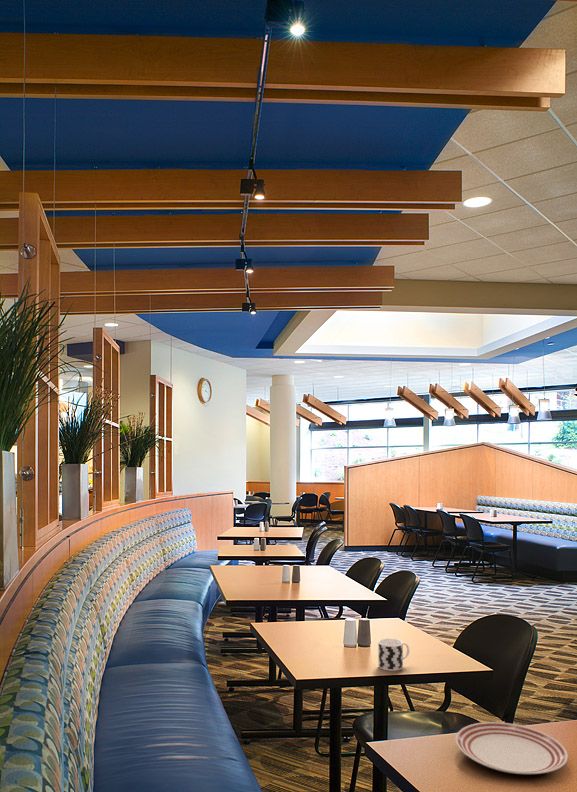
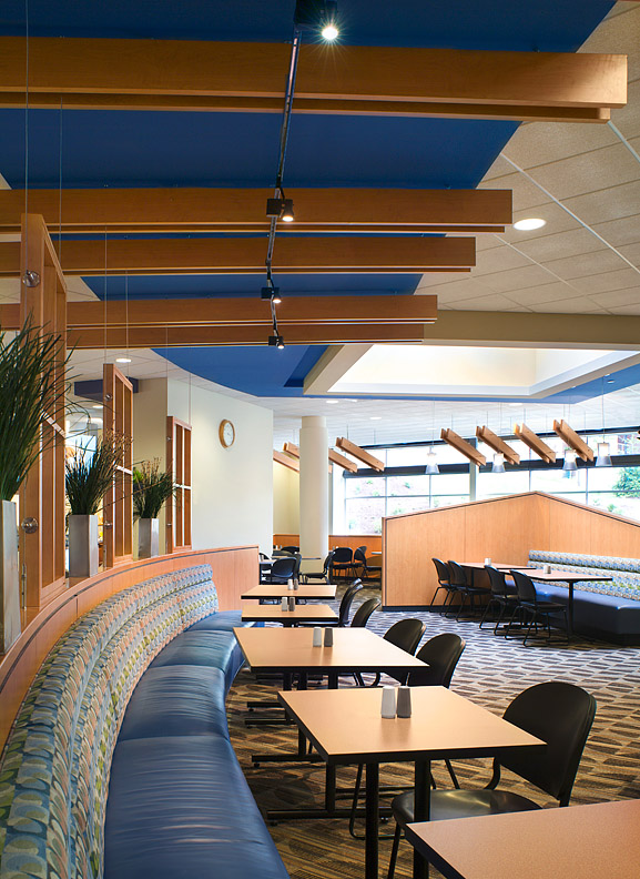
- dinner plate (510, 750)
- cup (394, 653)
